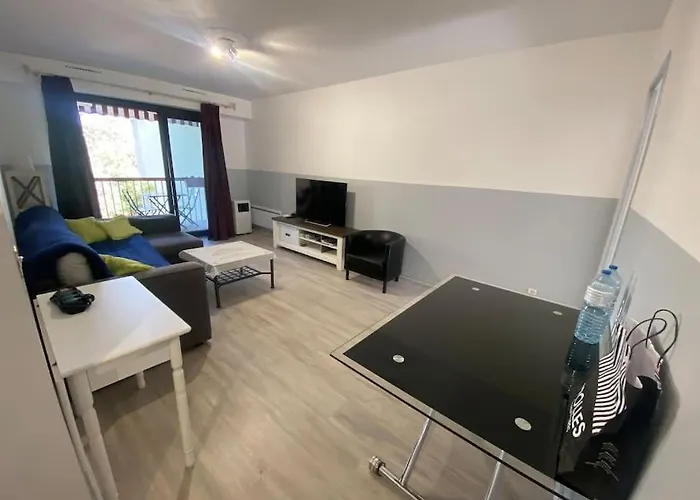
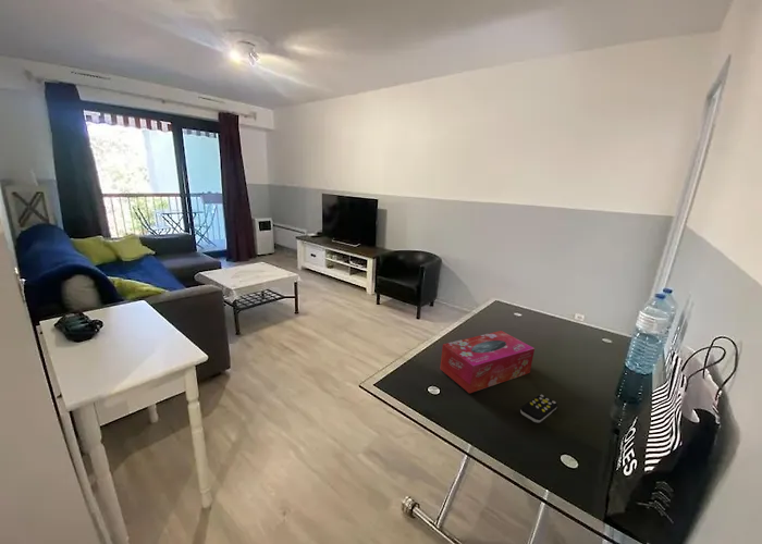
+ remote control (539, 407)
+ tissue box (487, 358)
